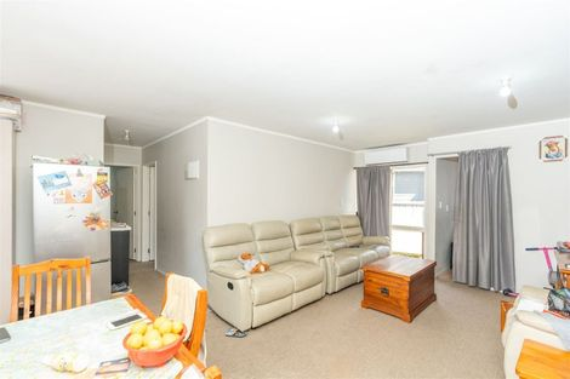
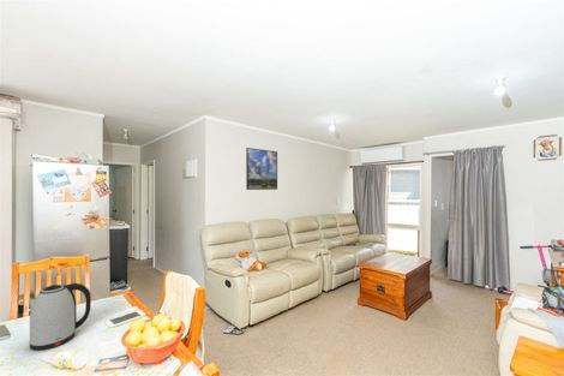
+ kettle (61, 310)
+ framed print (262, 169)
